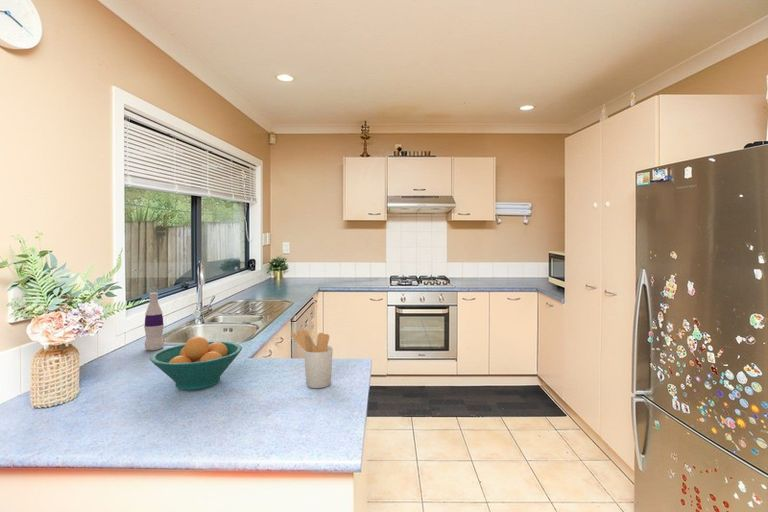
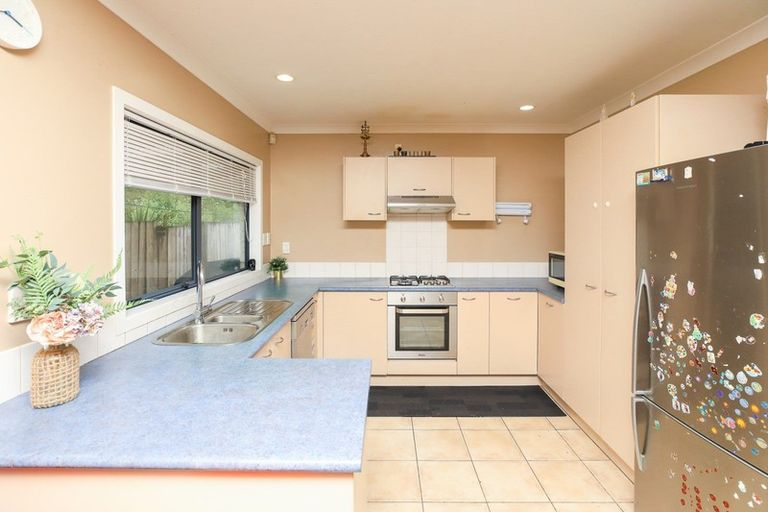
- utensil holder (312, 356)
- bottle (154, 320)
- fruit bowl (198, 360)
